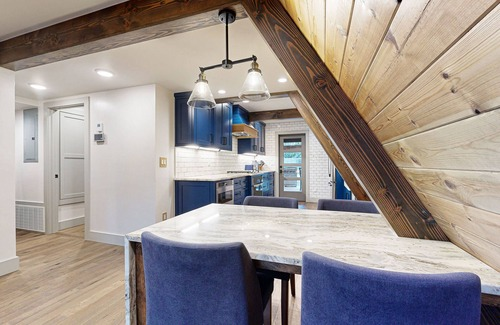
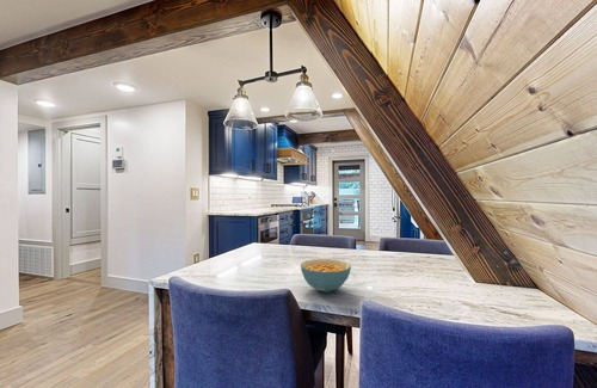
+ cereal bowl (325, 277)
